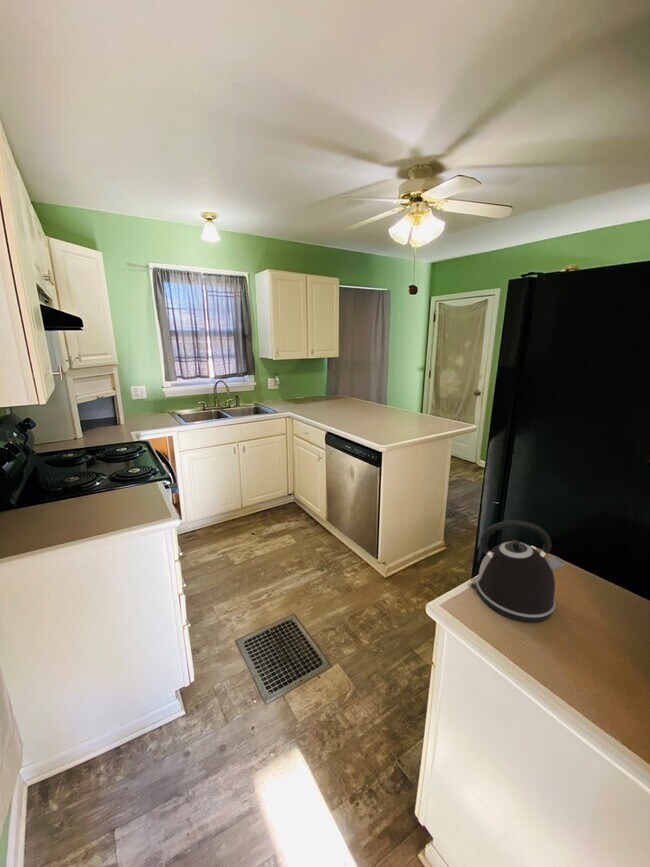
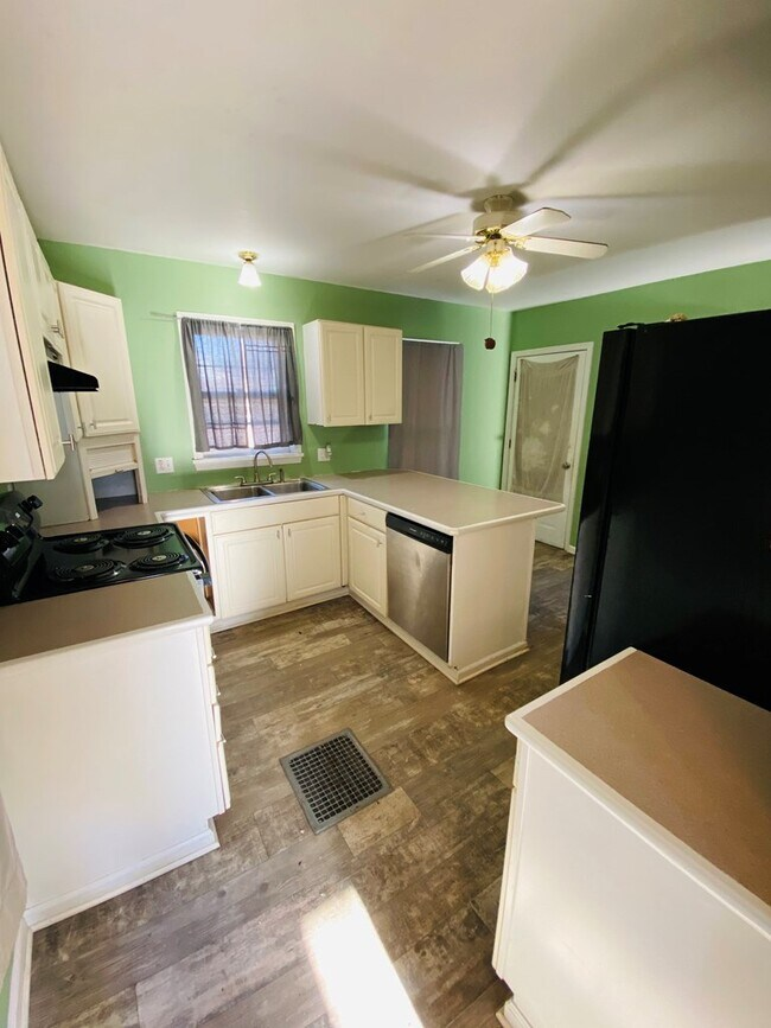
- kettle (518, 560)
